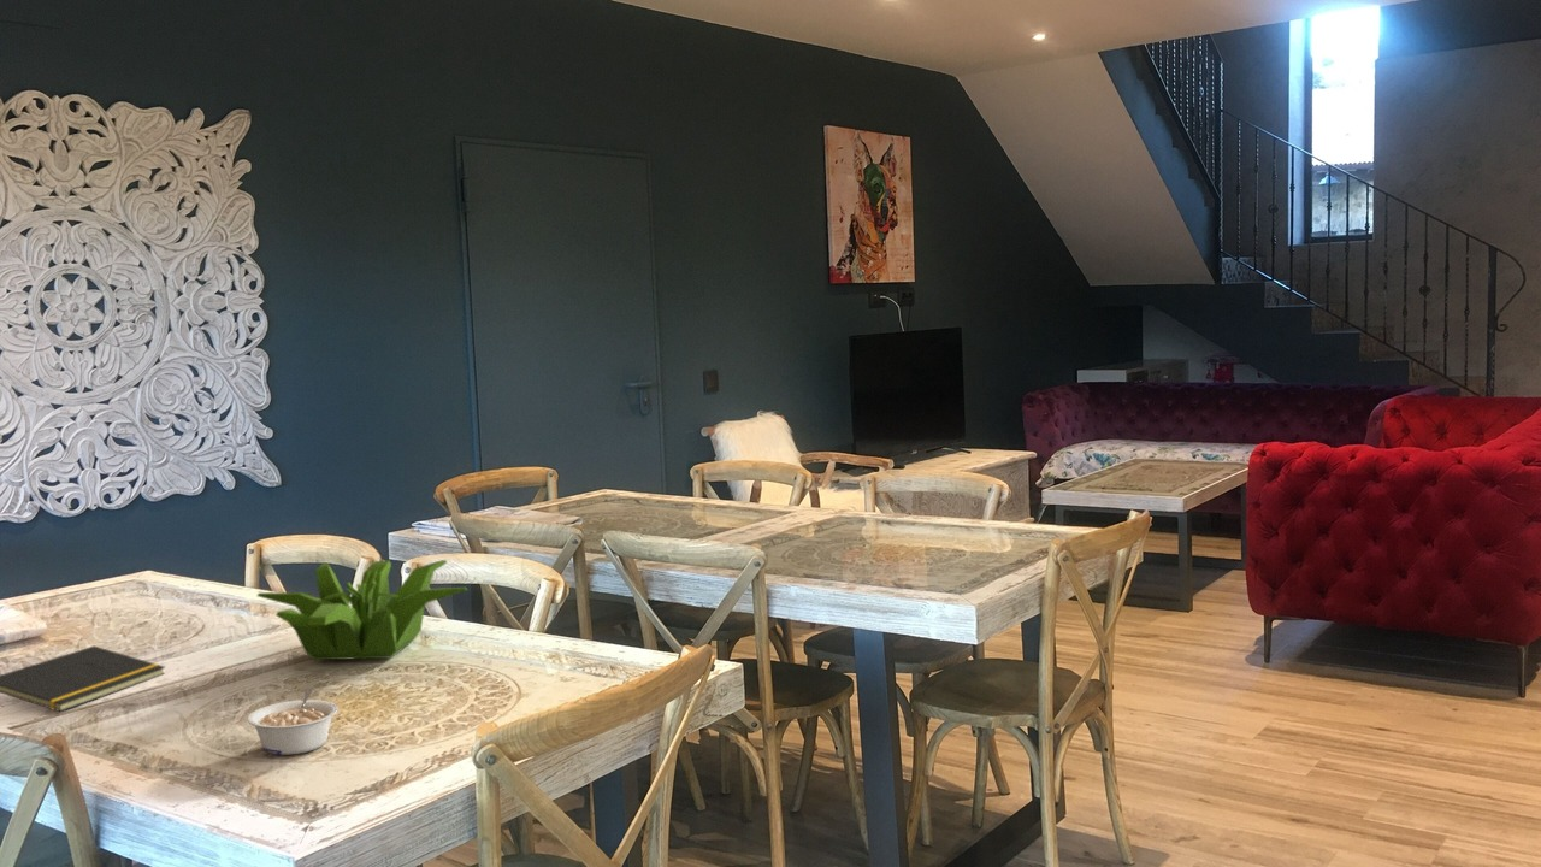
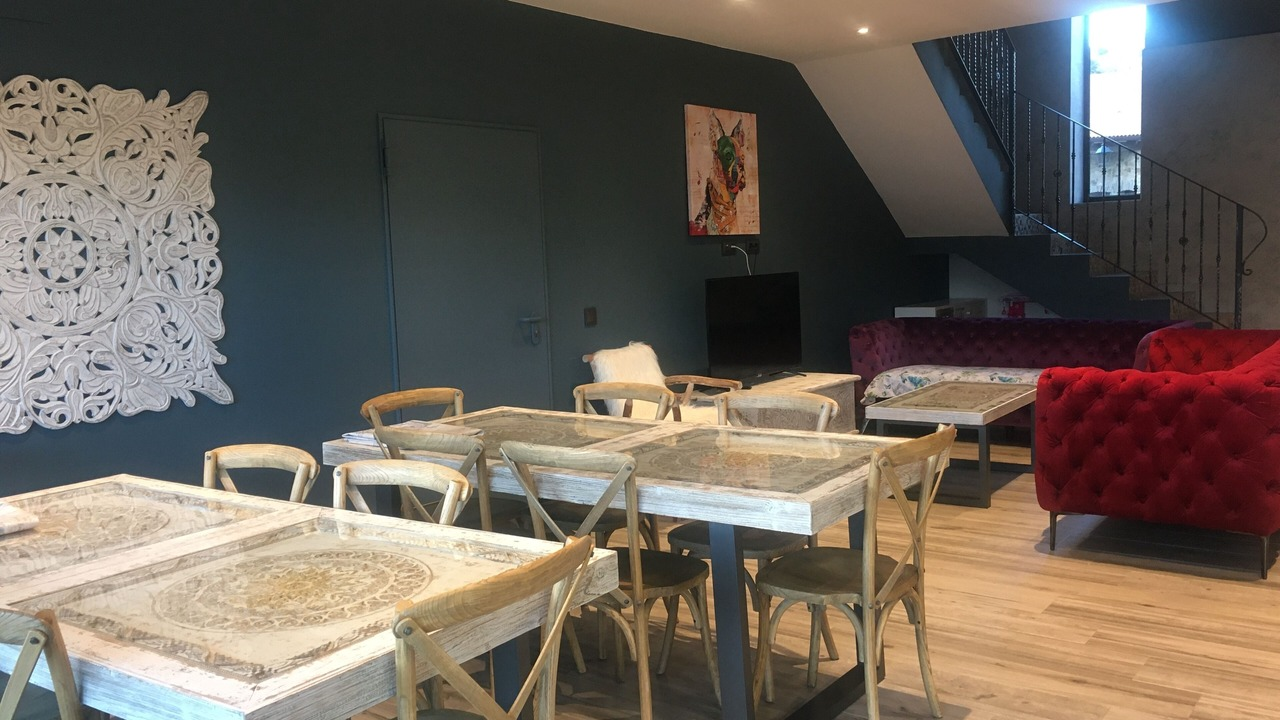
- legume (293, 724)
- notepad (77, 677)
- plant (355, 617)
